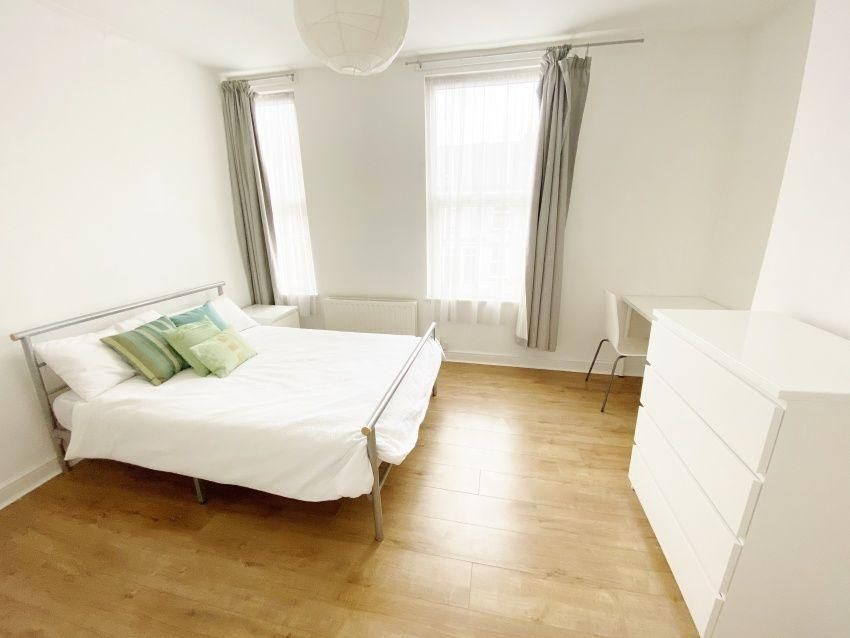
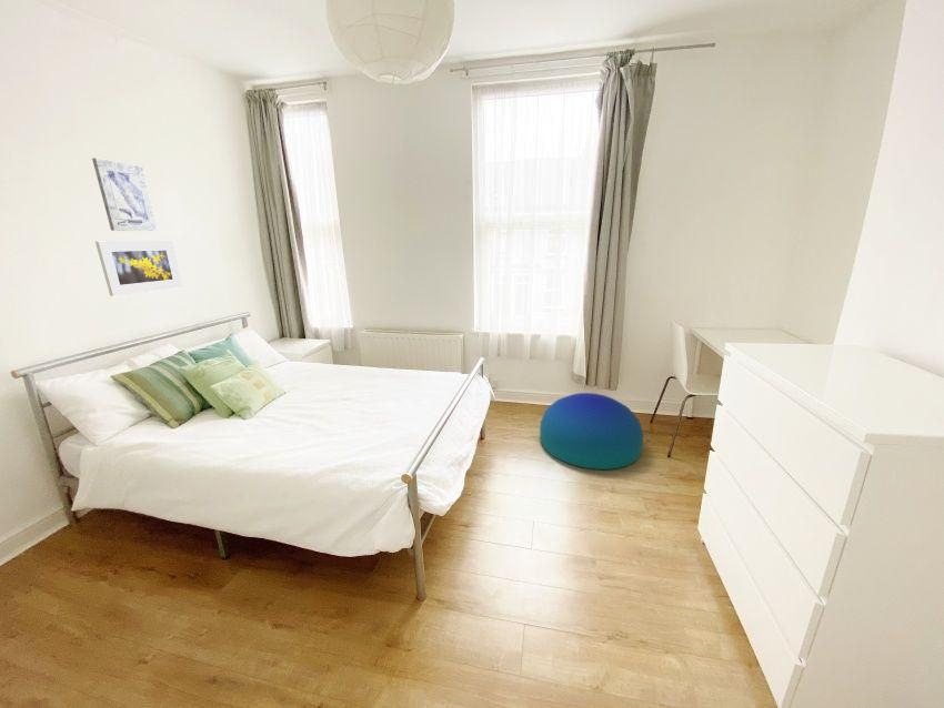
+ wall art (127, 196)
+ pouf (590, 421)
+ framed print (143, 266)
